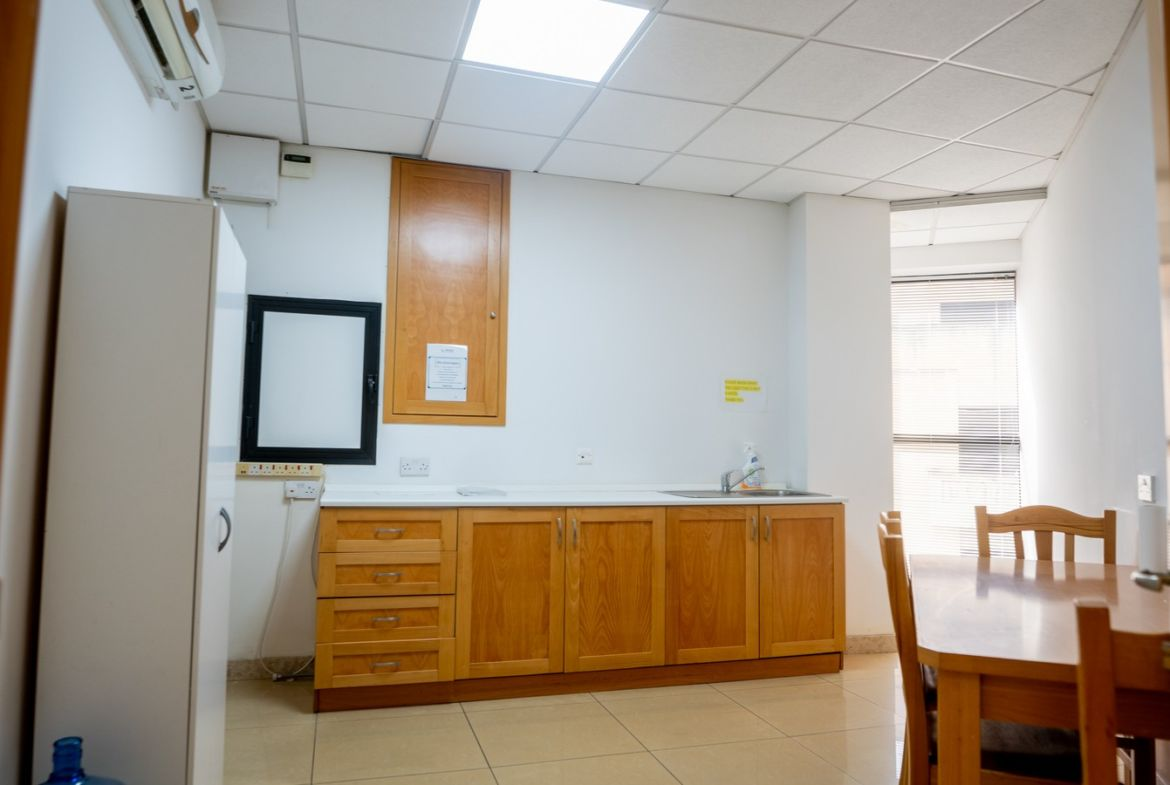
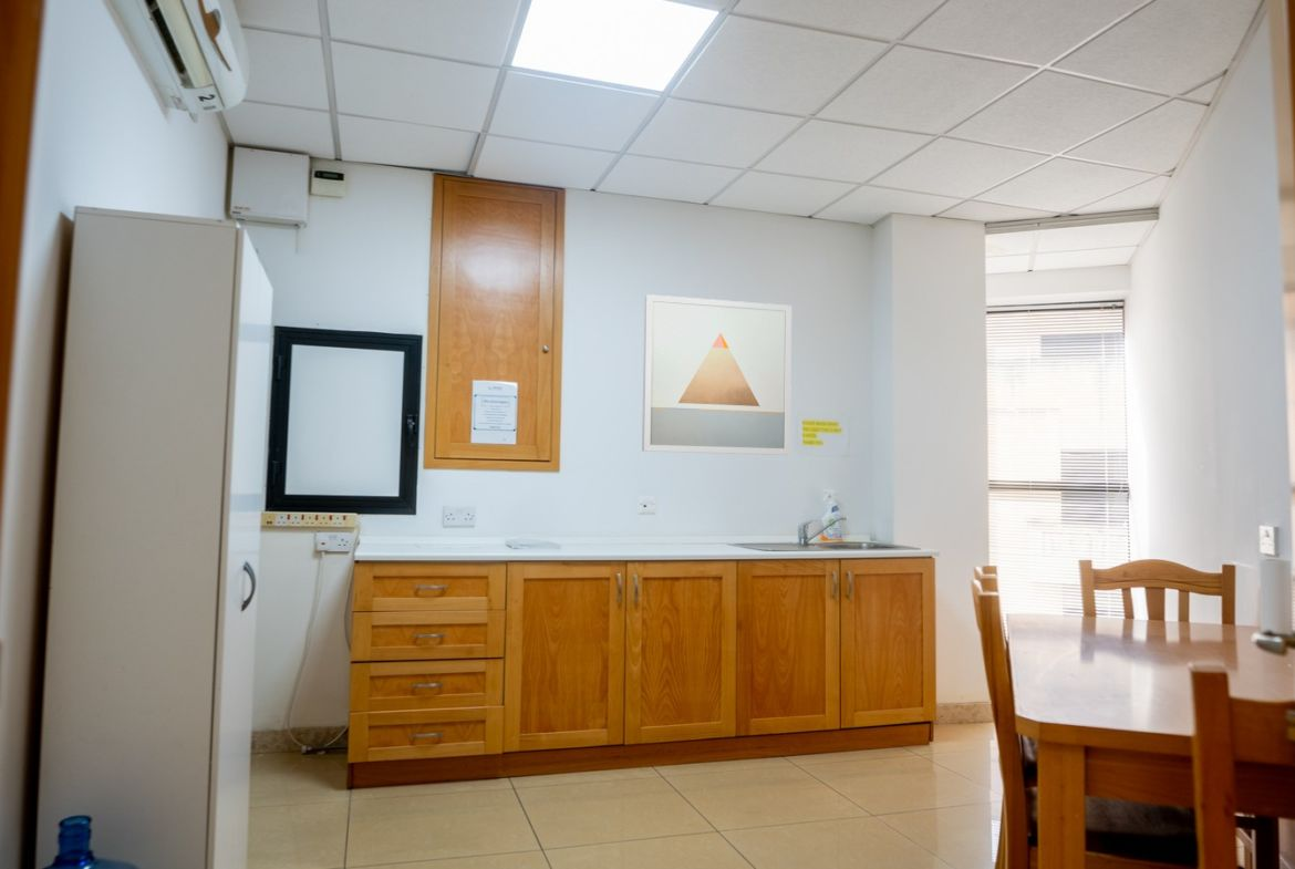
+ wall art (718, 376)
